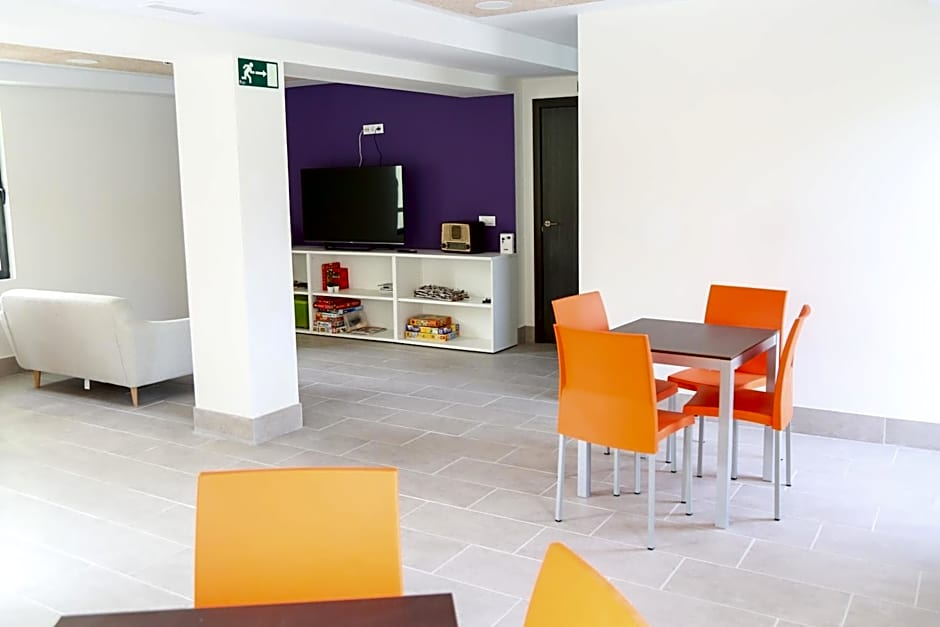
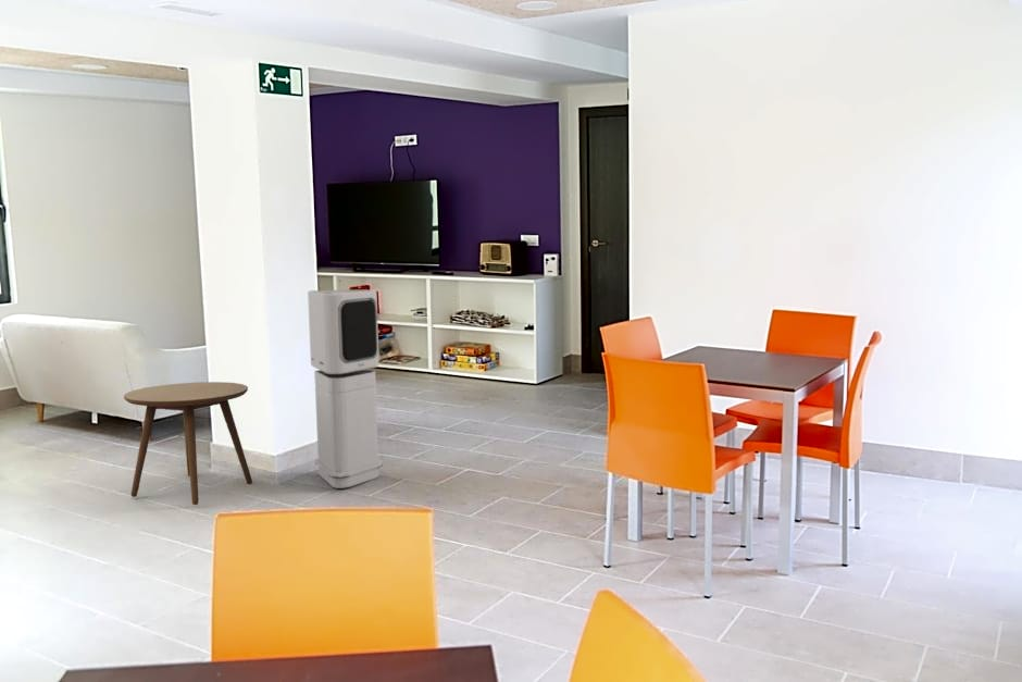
+ air purifier (337, 385)
+ side table (189, 439)
